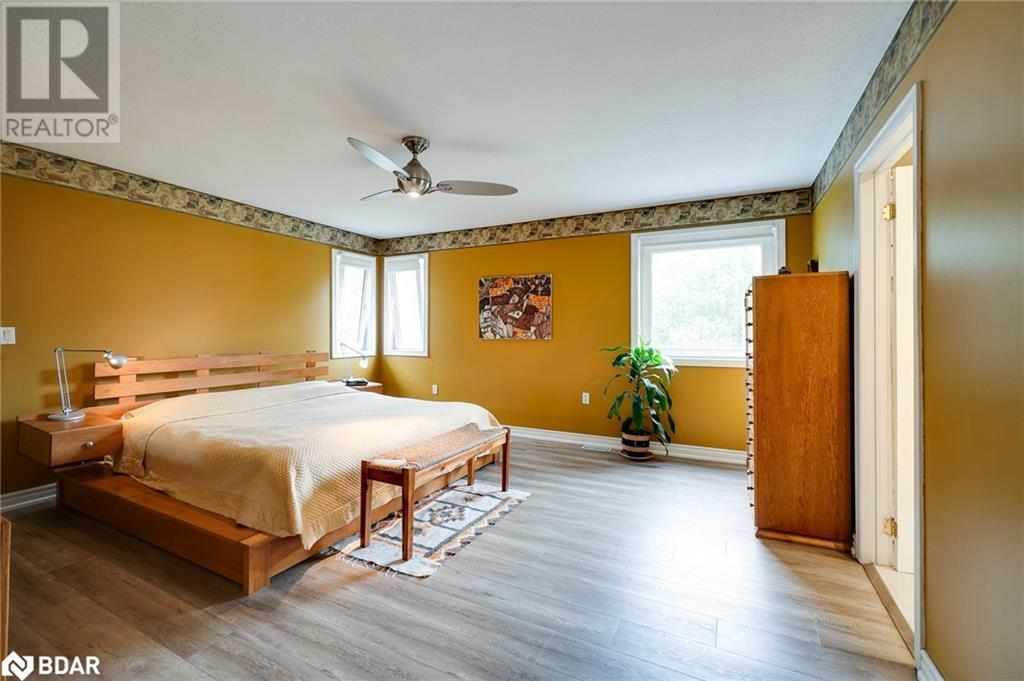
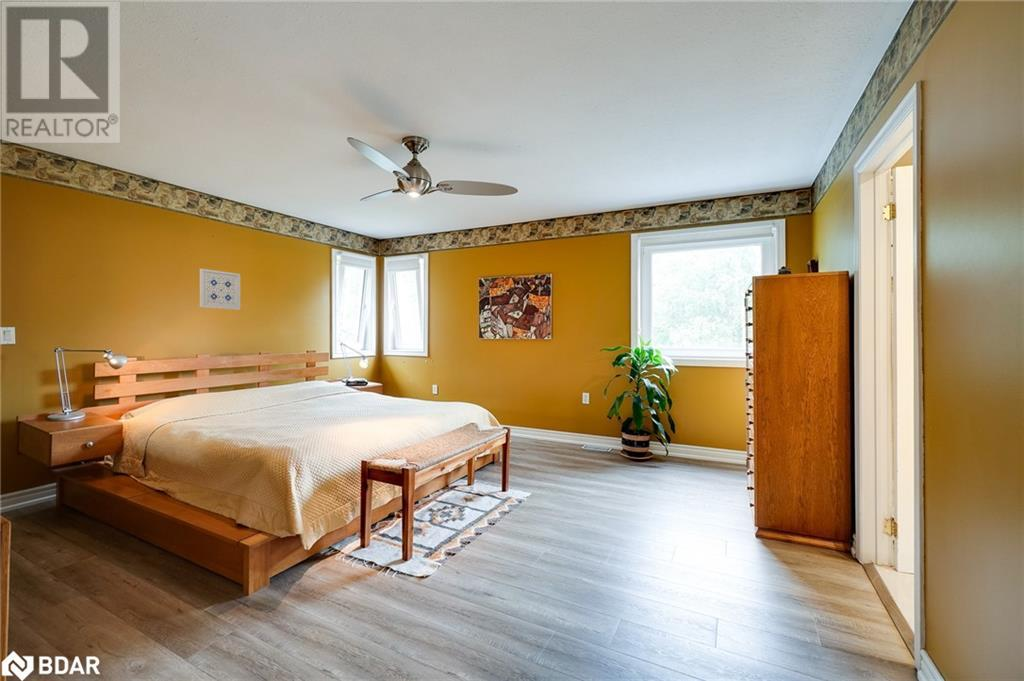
+ wall art (220, 290)
